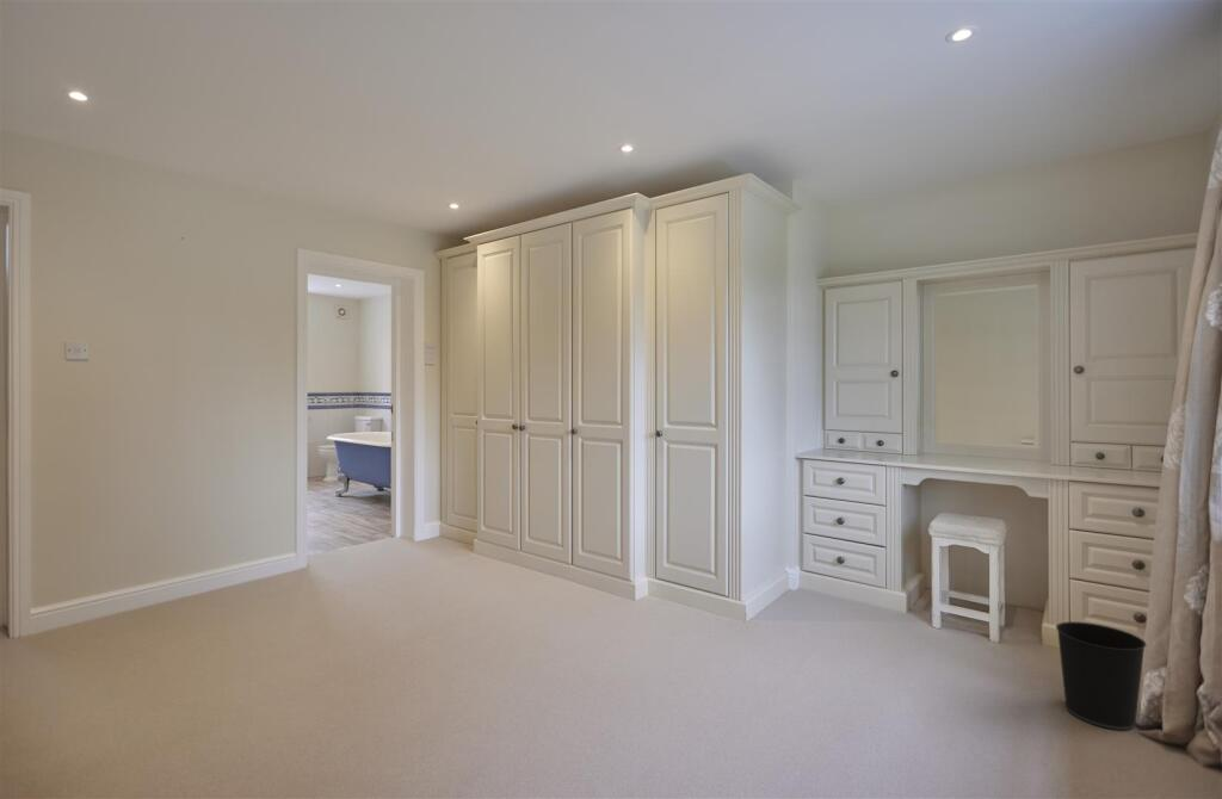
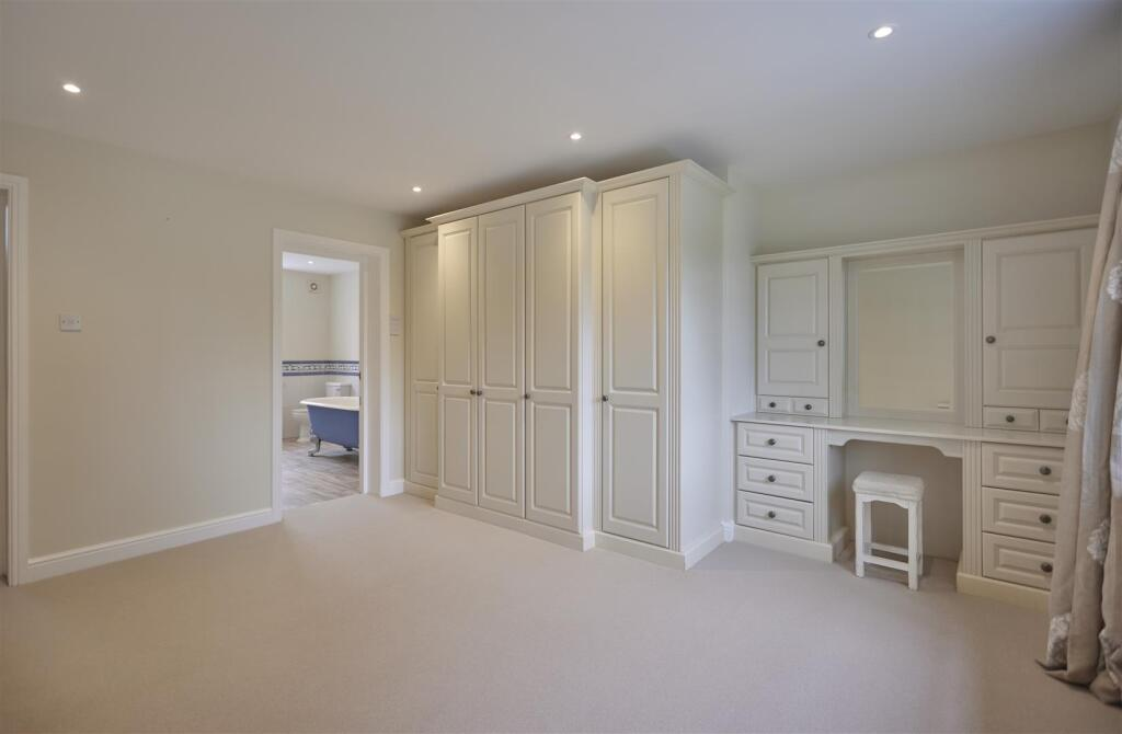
- wastebasket (1099, 674)
